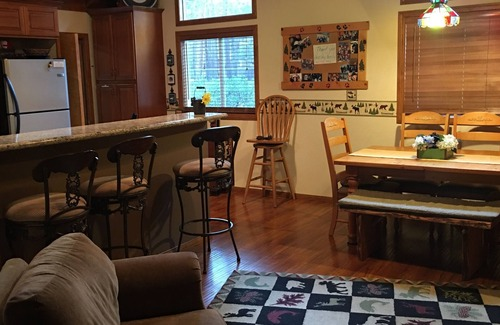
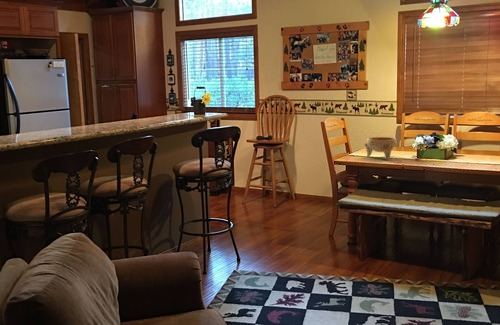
+ bowl (380, 147)
